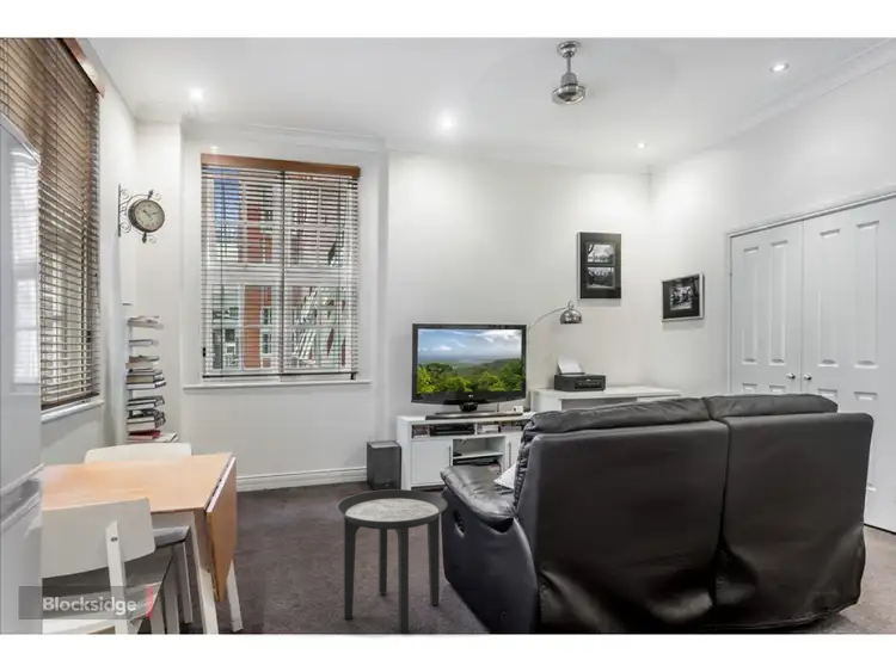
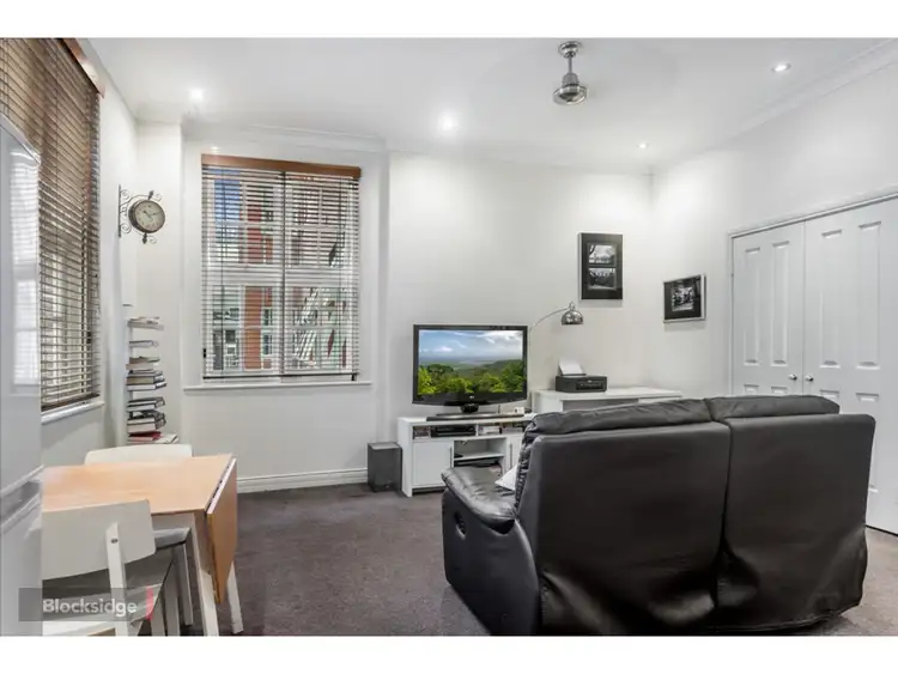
- side table (398, 556)
